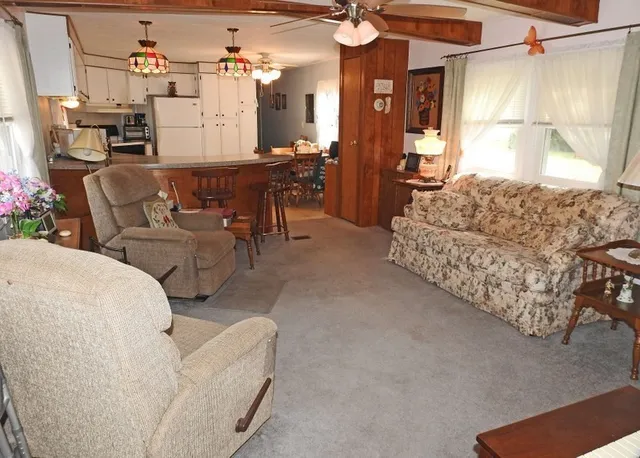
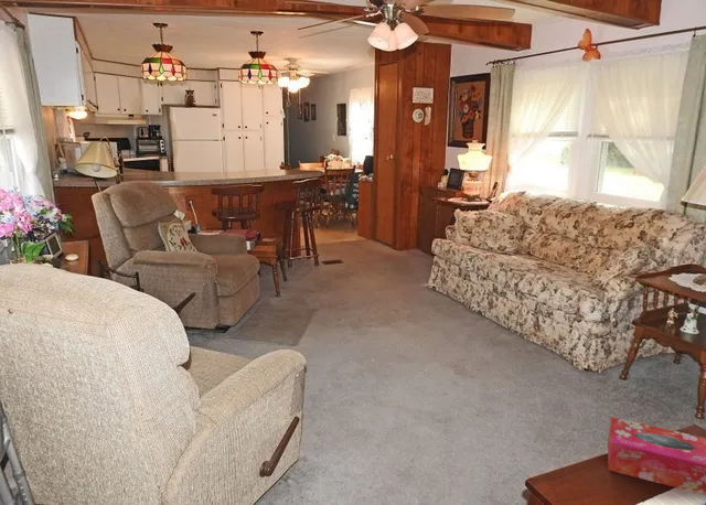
+ tissue box (661, 454)
